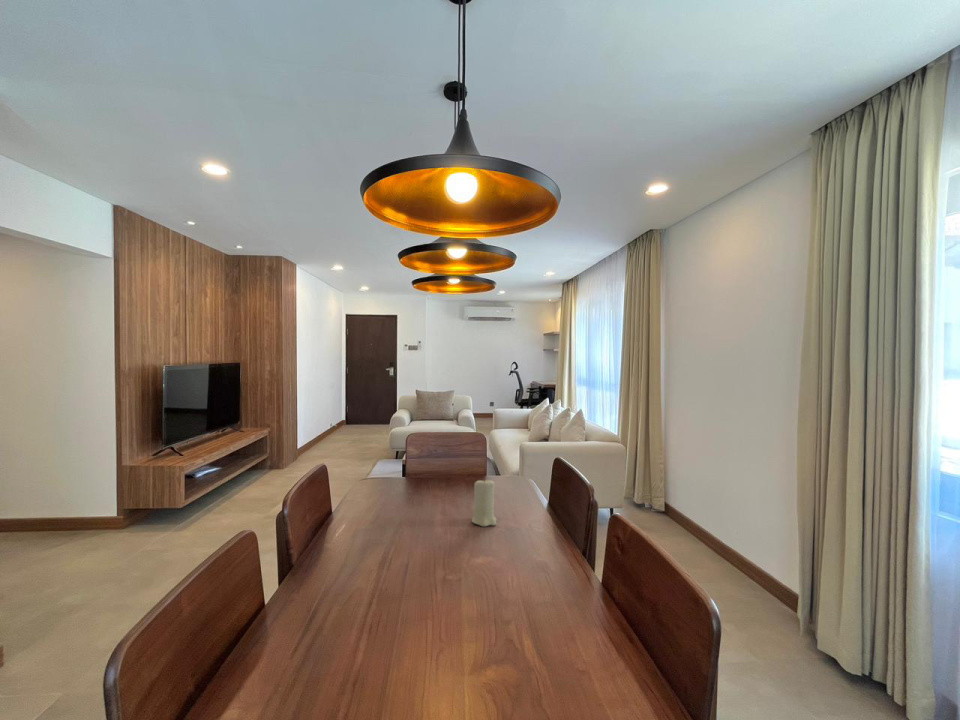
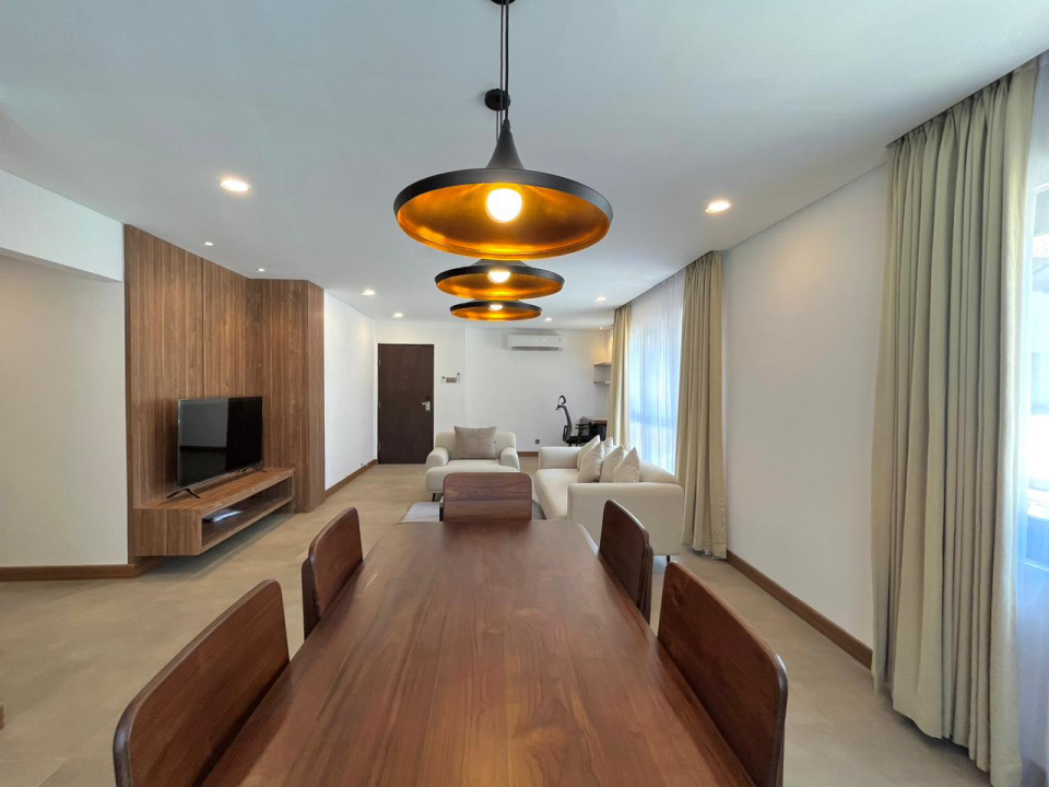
- candle (484, 499)
